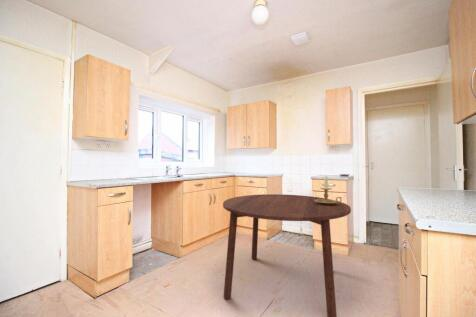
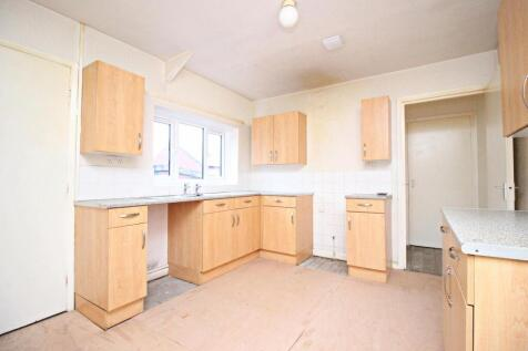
- dining table (283, 220)
- candle holder (326, 189)
